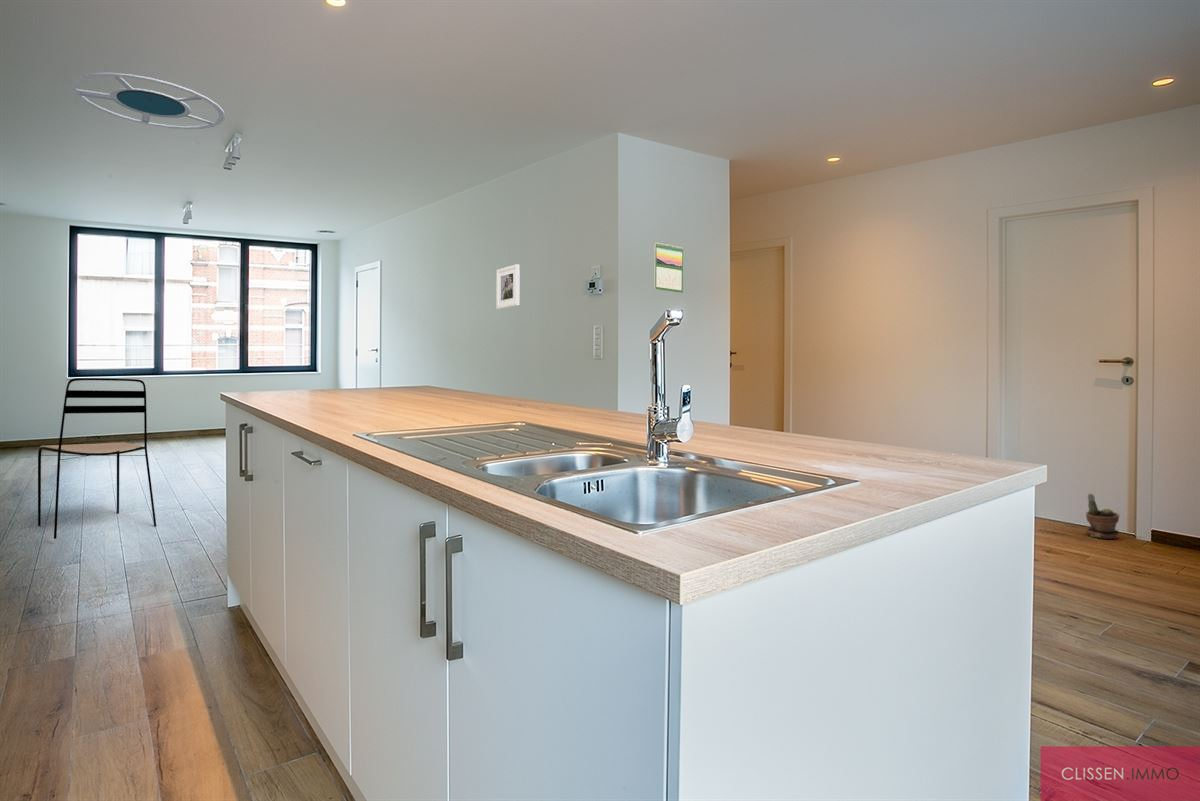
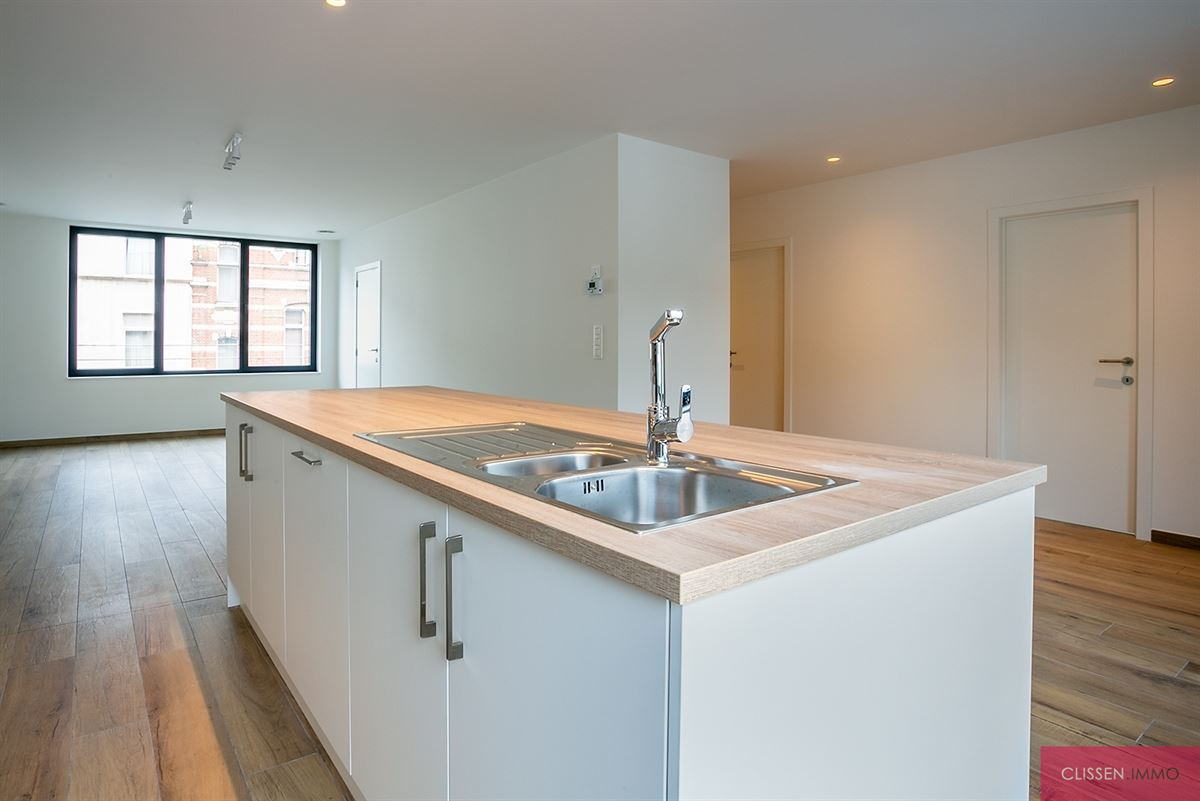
- dining chair (93, 453)
- potted plant (1102, 515)
- ceiling lamp (151, 97)
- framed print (507, 287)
- calendar (669, 267)
